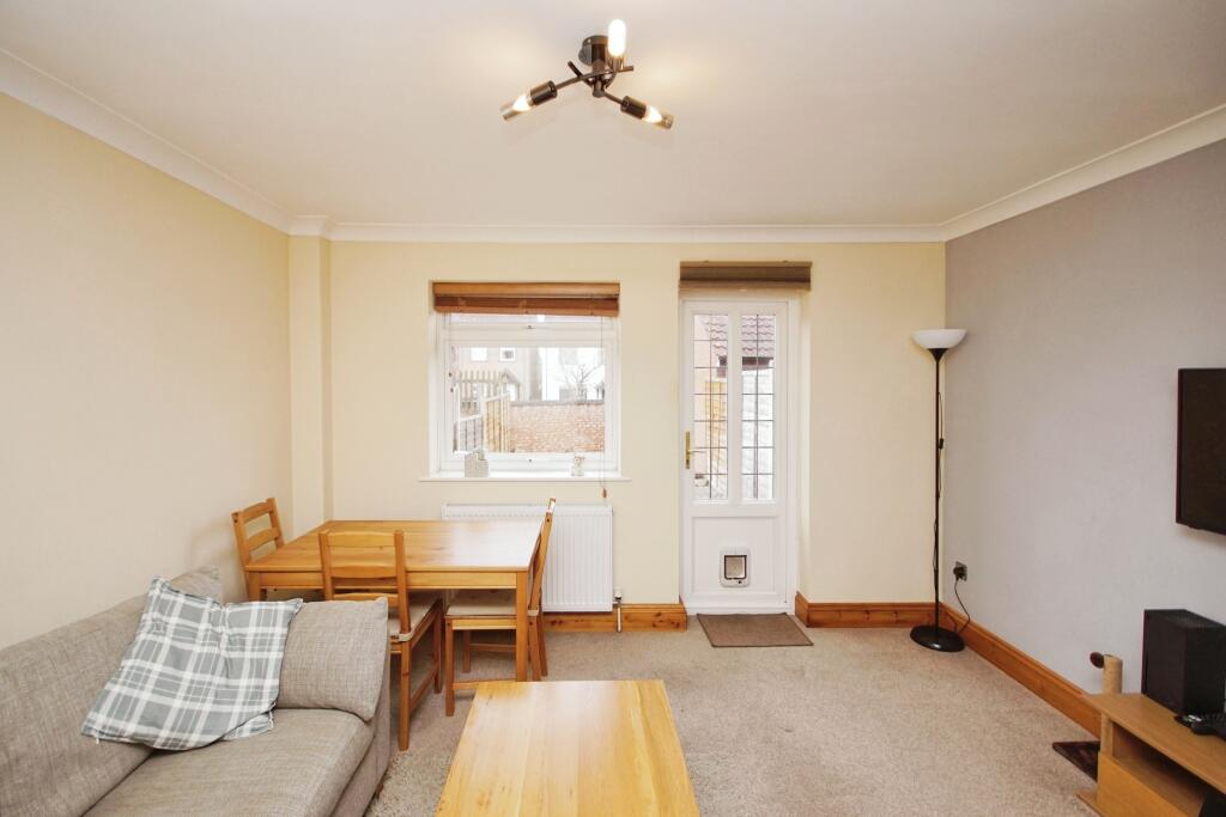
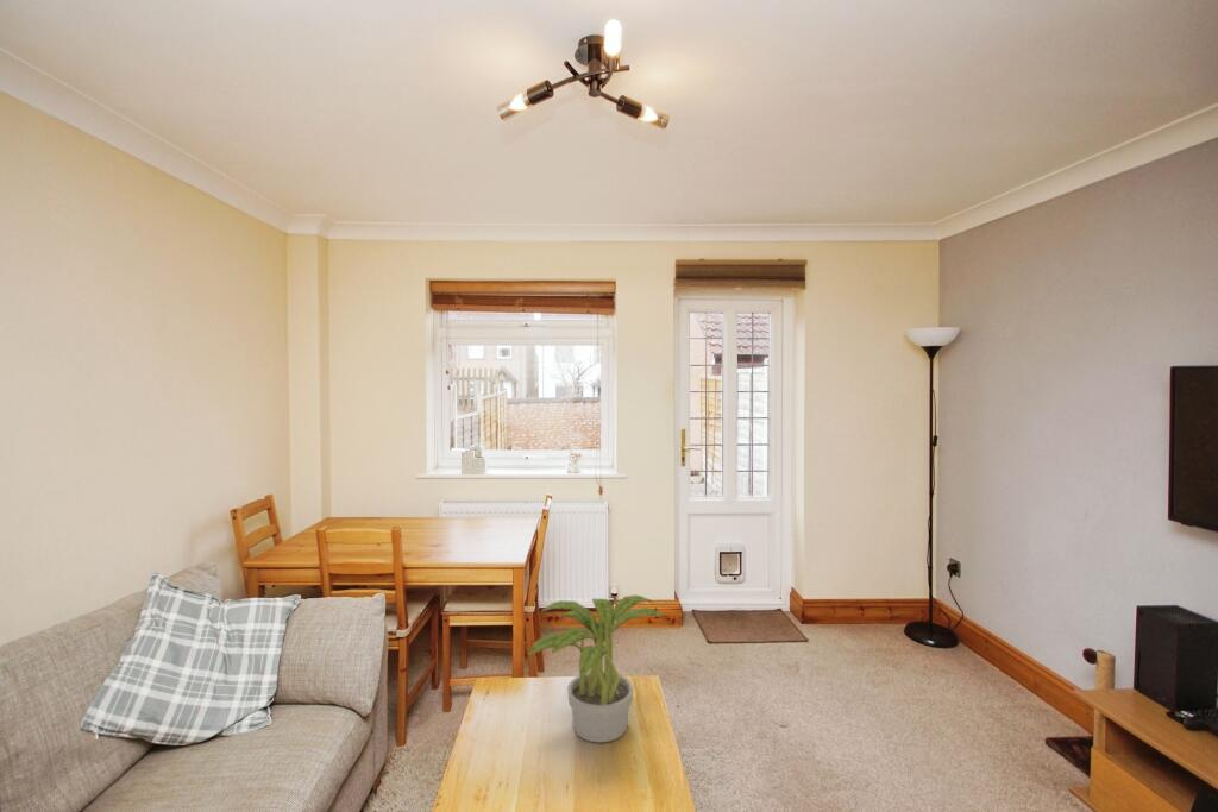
+ potted plant (598, 666)
